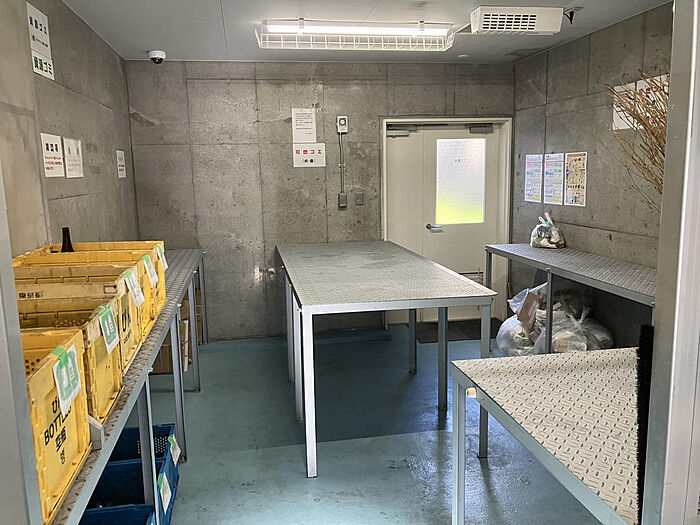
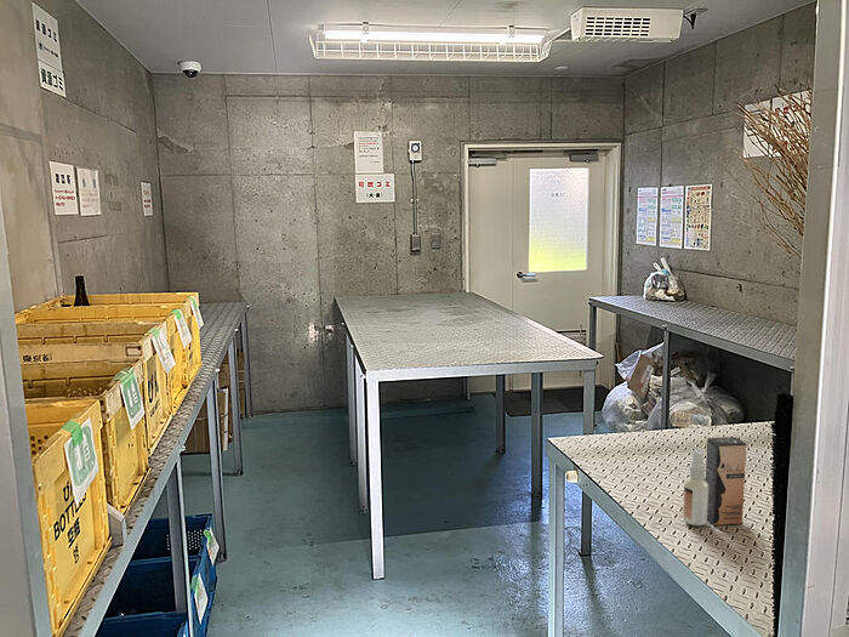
+ spray bottle (713, 482)
